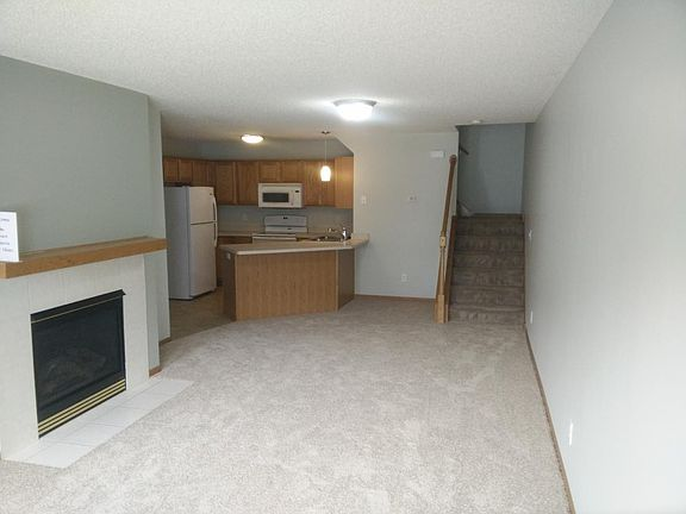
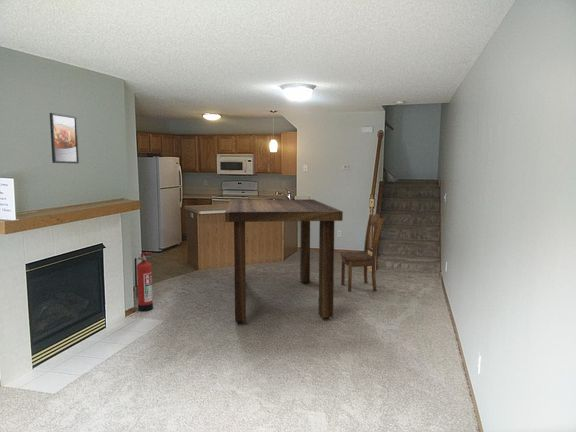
+ dining table (300, 252)
+ fire extinguisher (144, 280)
+ dining chair (360, 252)
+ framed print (64, 139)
